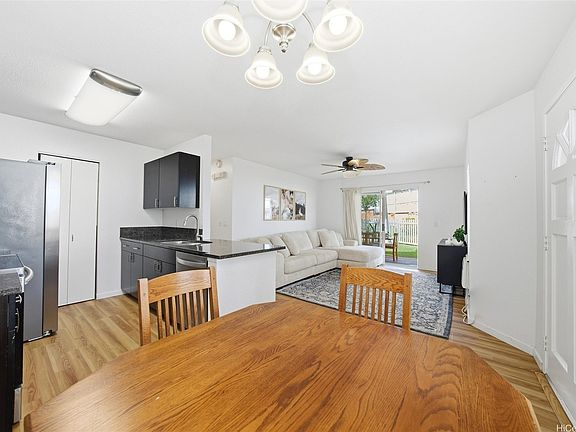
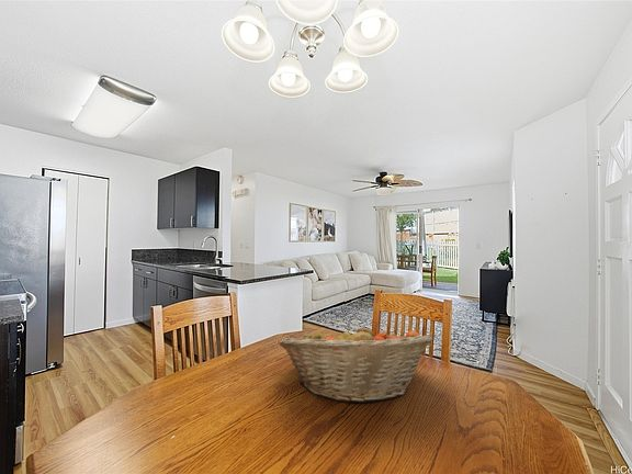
+ fruit basket (353, 352)
